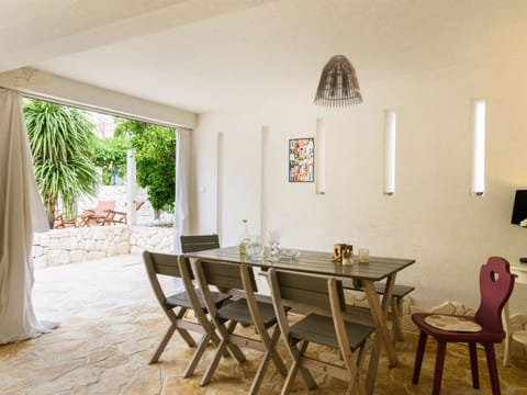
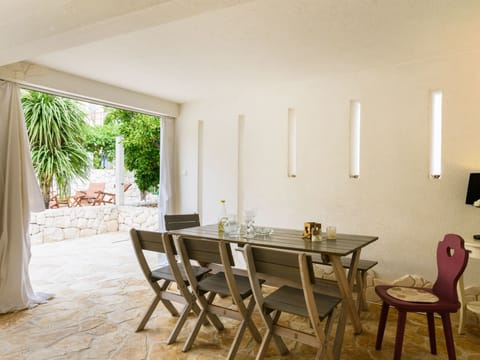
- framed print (301, 160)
- lamp shade (337, 79)
